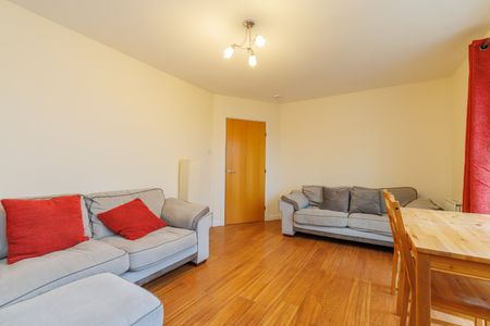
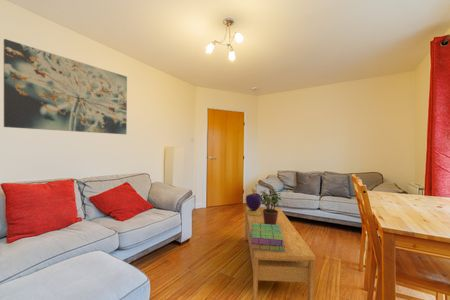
+ potted plant (271, 207)
+ wall art (77, 96)
+ coffee table (266, 250)
+ decorative container (253, 200)
+ stack of books (266, 235)
